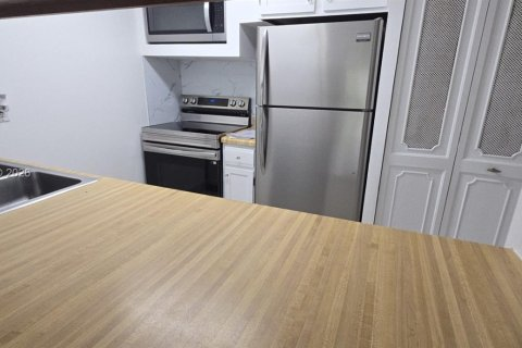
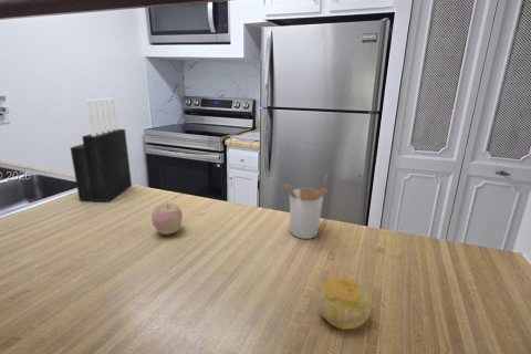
+ apple (167, 217)
+ fruit (344, 300)
+ utensil holder (308, 207)
+ knife block (97, 147)
